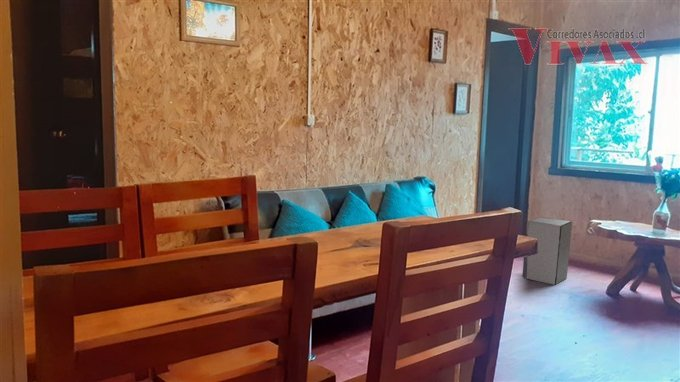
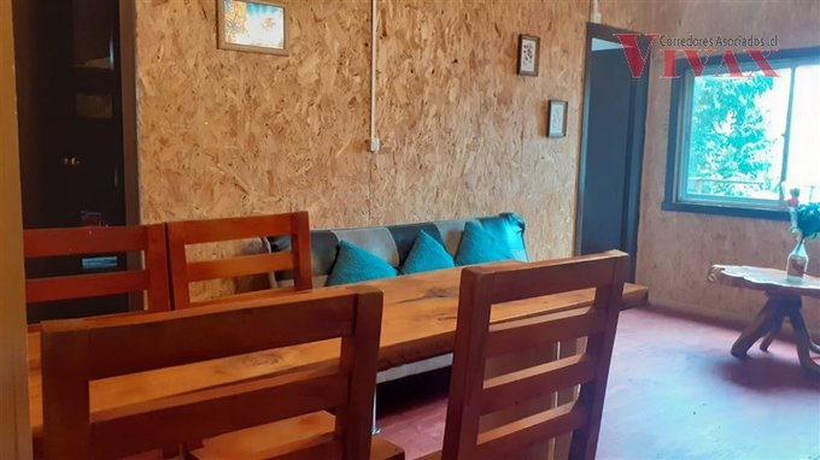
- cardboard box (545, 249)
